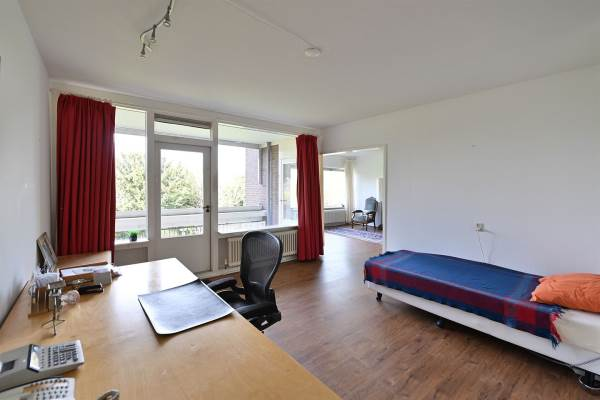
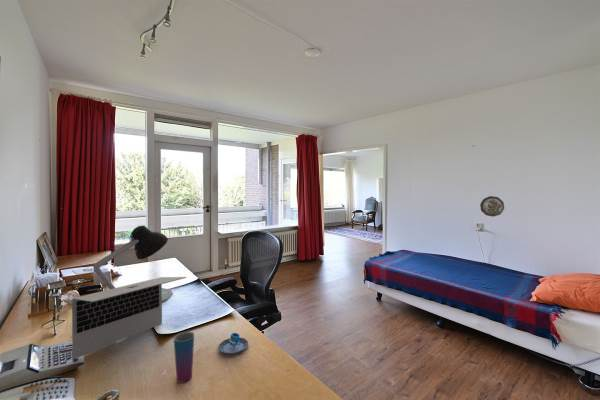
+ laptop (133, 315)
+ decorative plate (492, 206)
+ mug (233, 340)
+ desk lamp (138, 258)
+ cup (184, 357)
